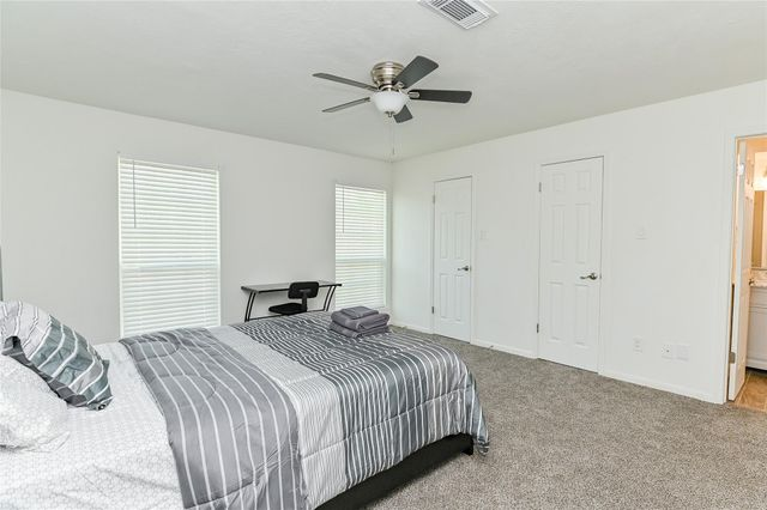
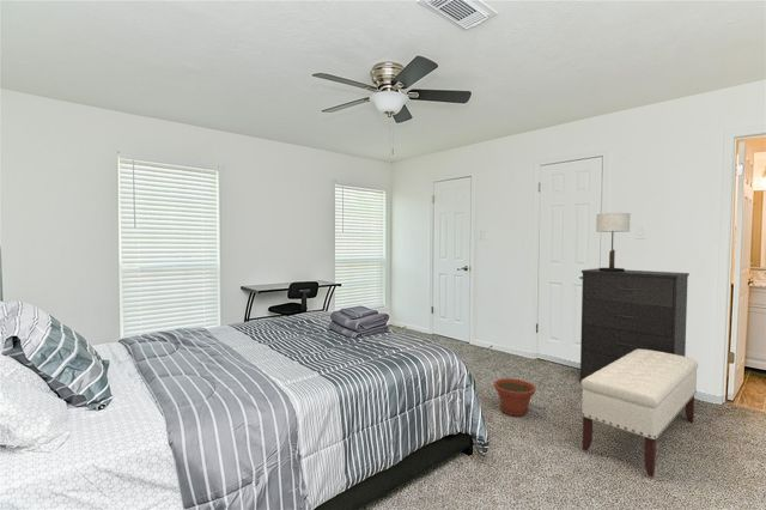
+ table lamp (612, 242)
+ dresser (631, 329)
+ bench (643, 400)
+ plant pot (513, 397)
